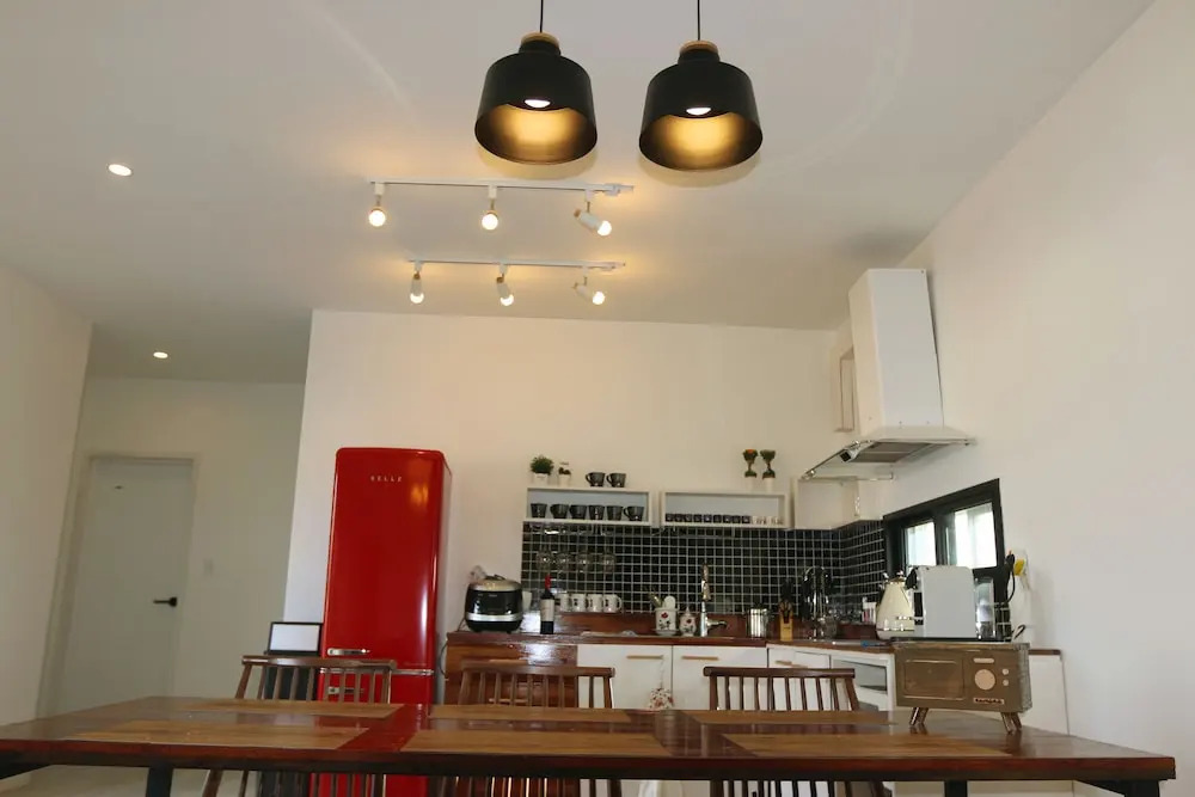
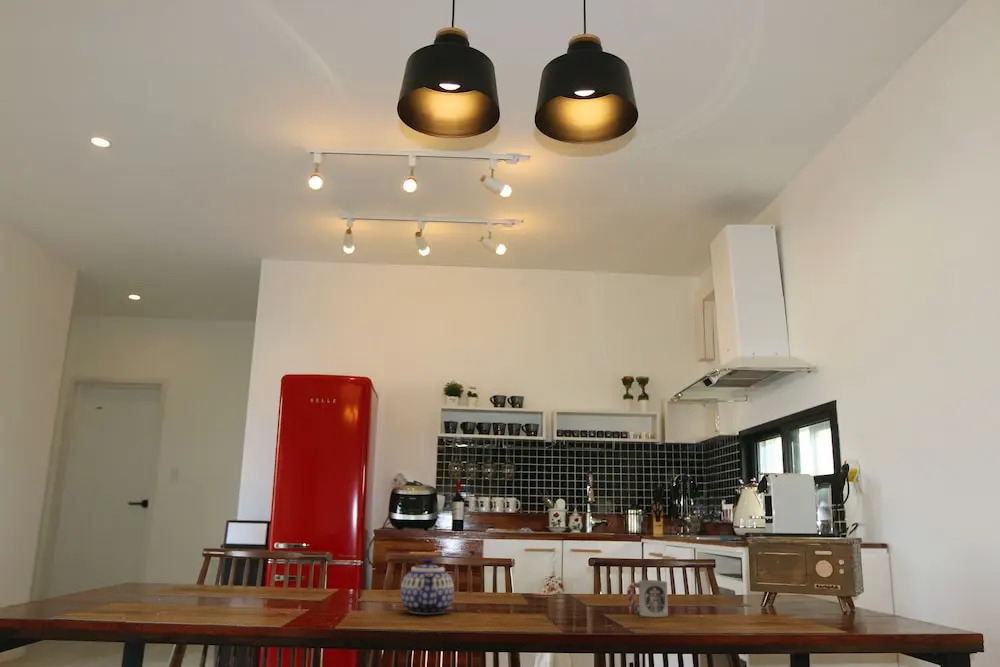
+ teapot (427, 584)
+ cup (647, 598)
